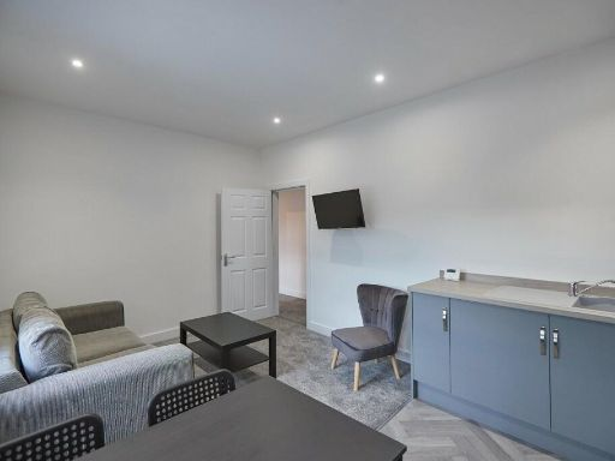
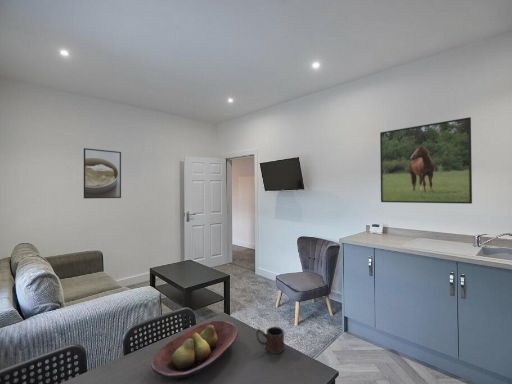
+ fruit bowl (199, 344)
+ mug (270, 337)
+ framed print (421, 164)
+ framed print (103, 174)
